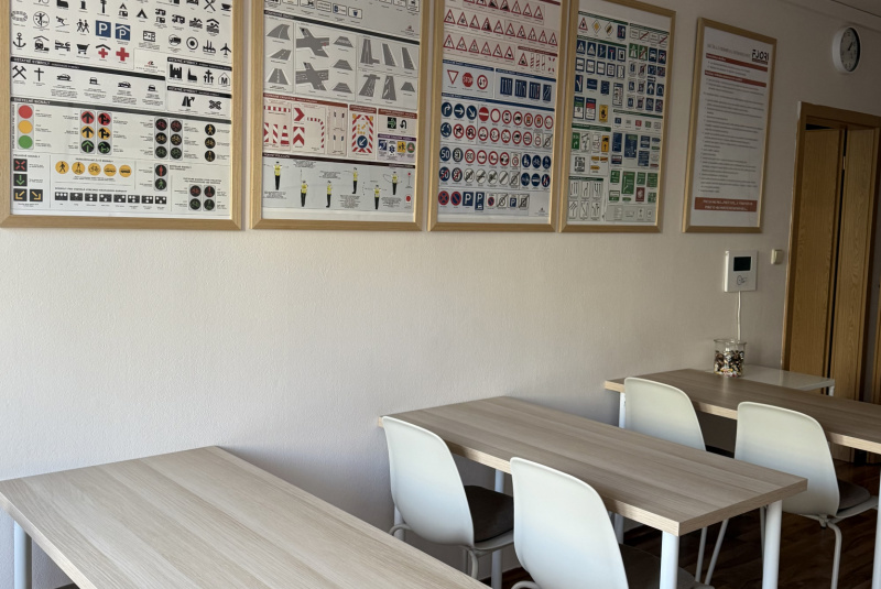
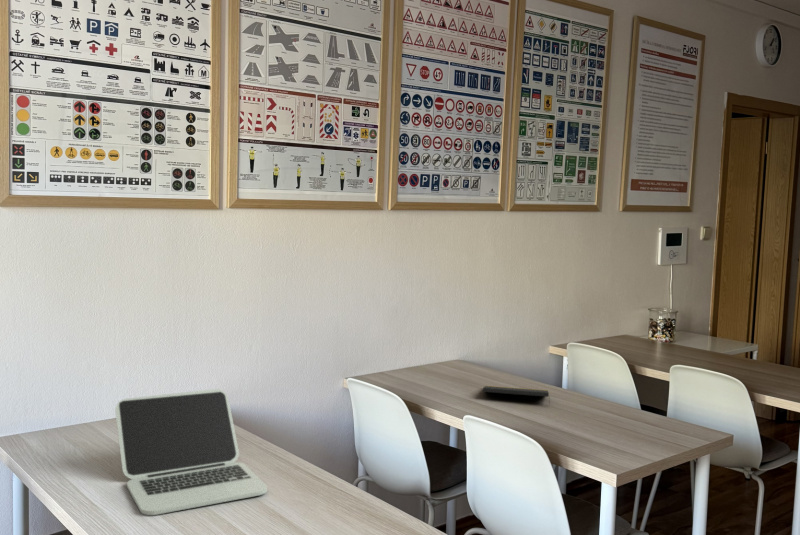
+ notepad (515, 391)
+ laptop (189, 444)
